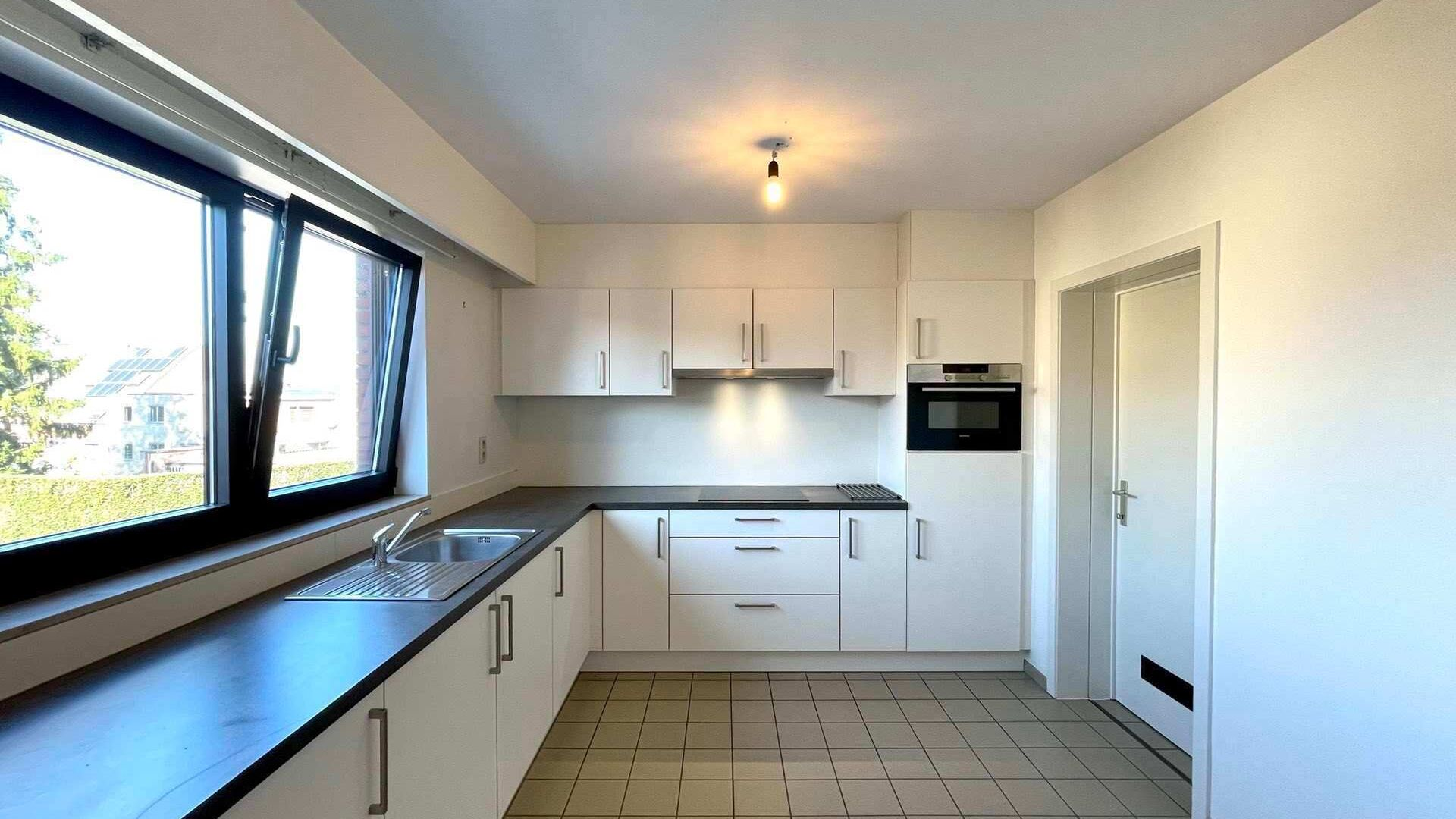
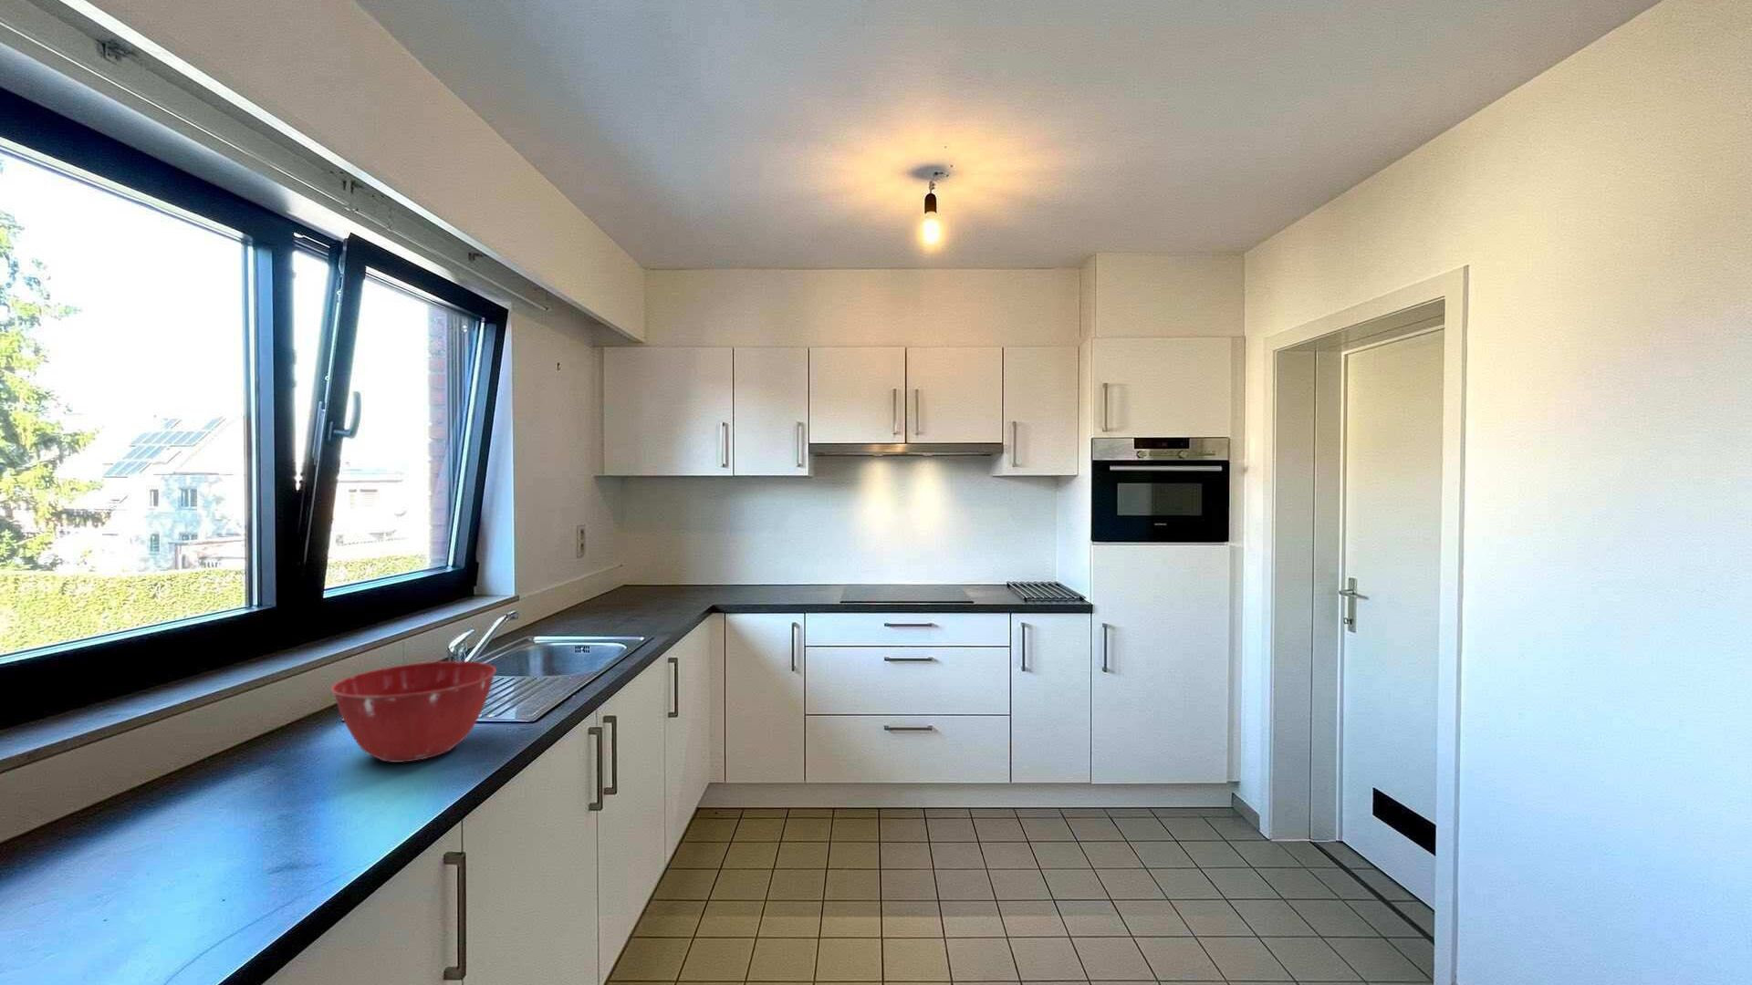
+ mixing bowl (418, 712)
